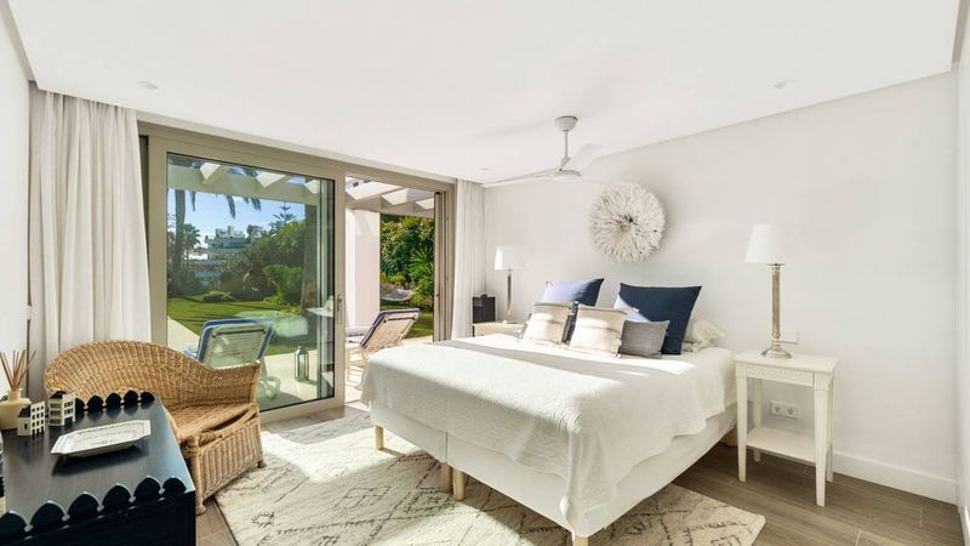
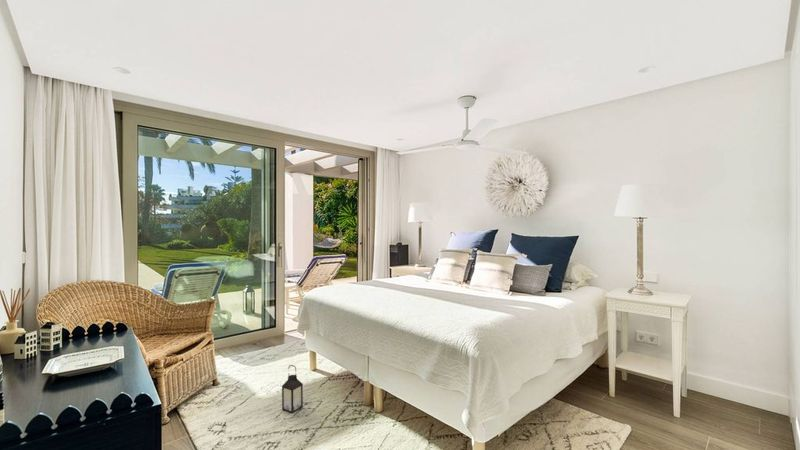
+ lantern (292, 386)
